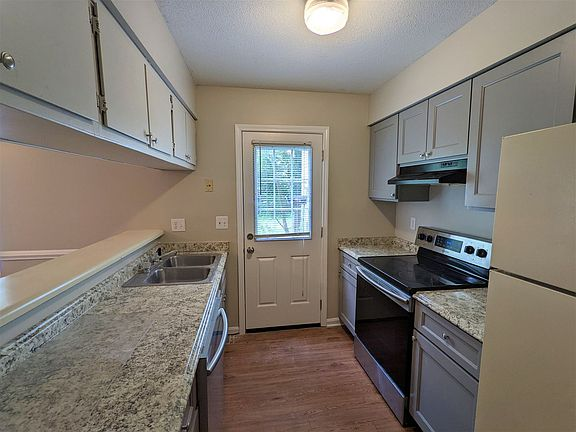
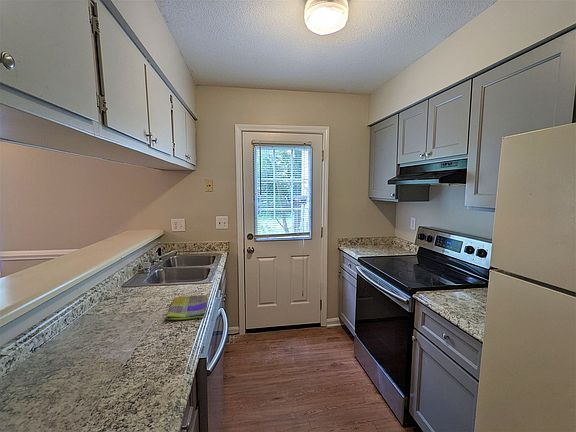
+ dish towel (188, 306)
